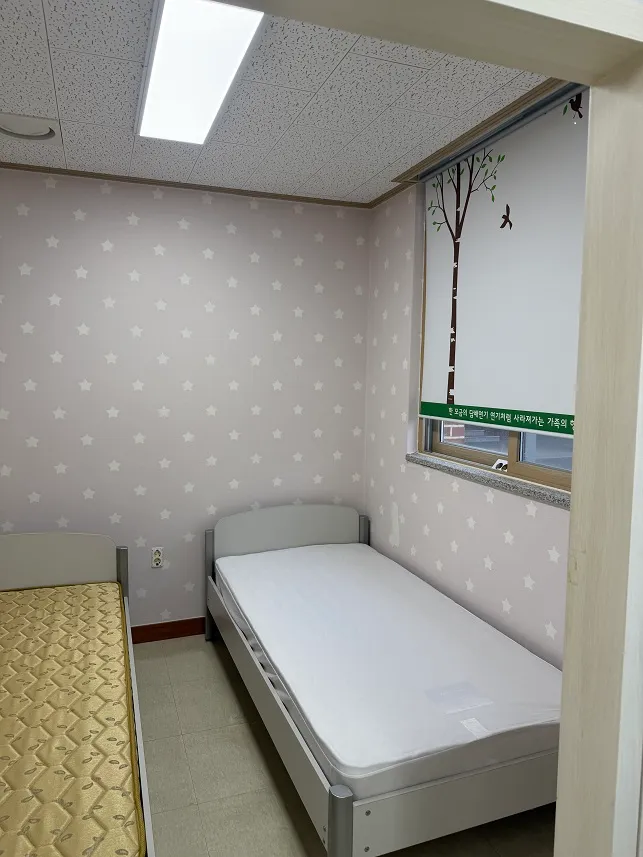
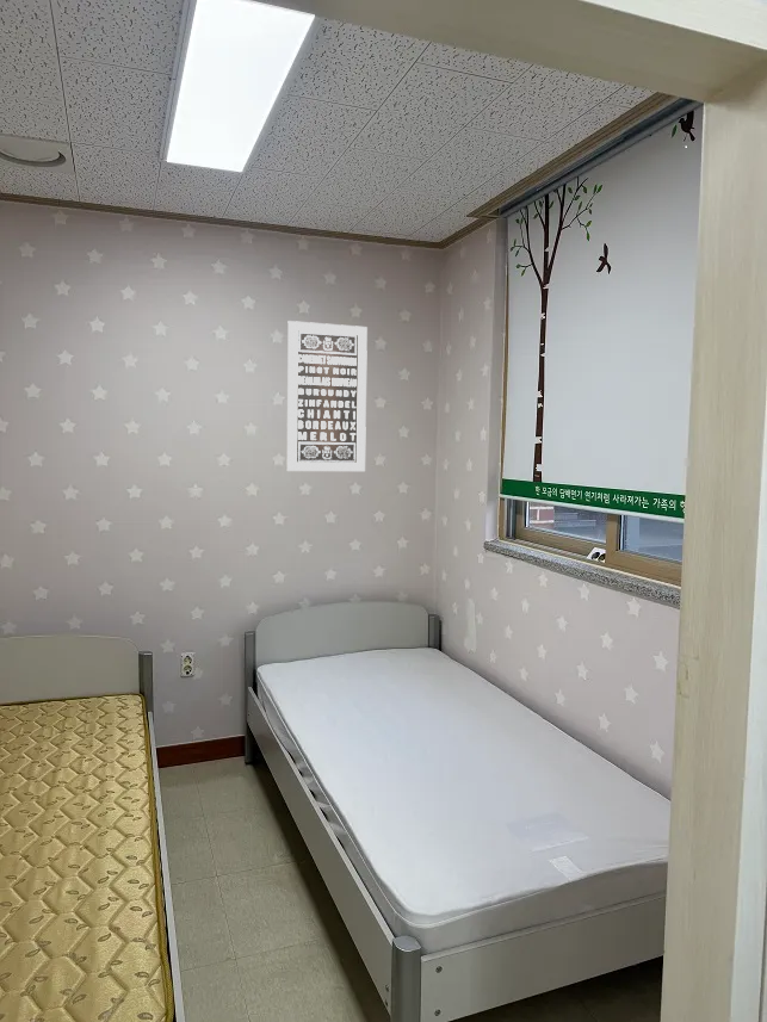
+ wall art (327, 397)
